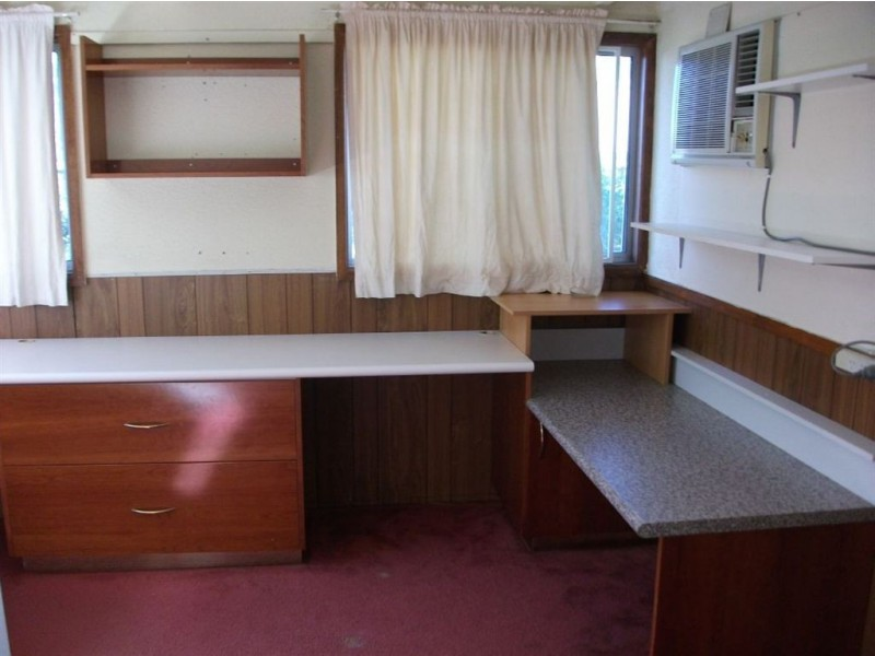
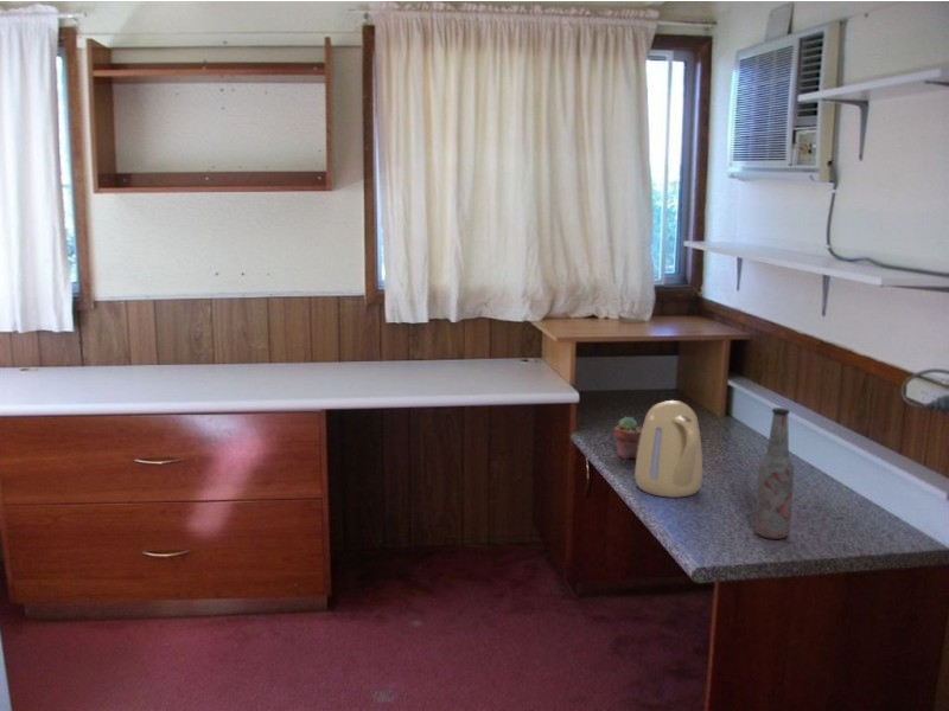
+ potted succulent (629, 436)
+ kettle (671, 446)
+ bottle (776, 473)
